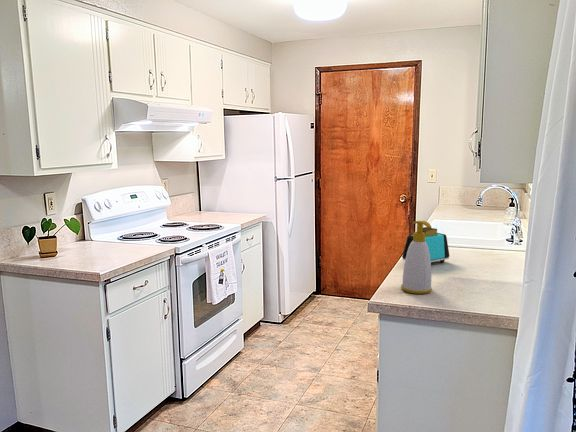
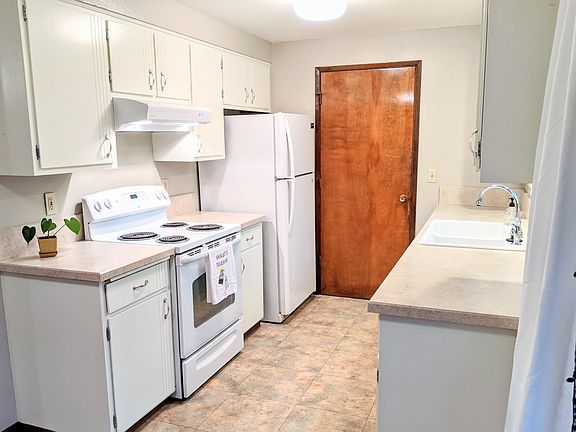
- toaster (427, 244)
- soap bottle (418, 255)
